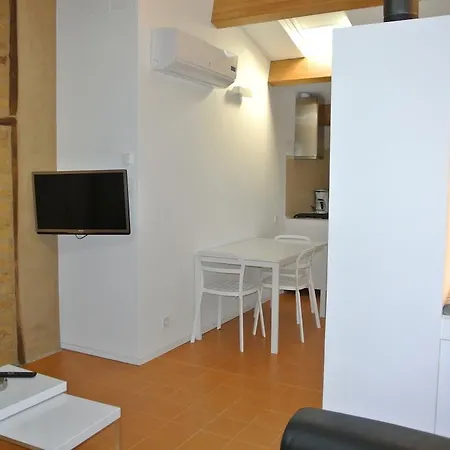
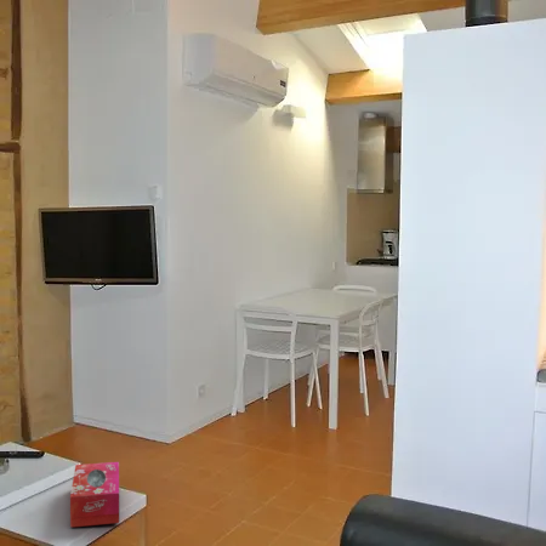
+ tissue box (96, 491)
